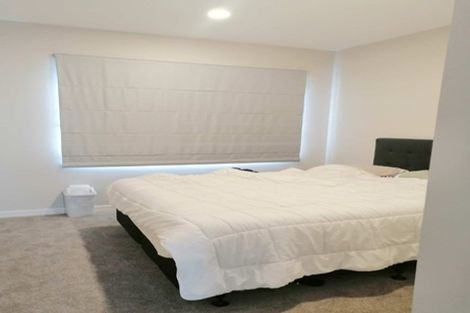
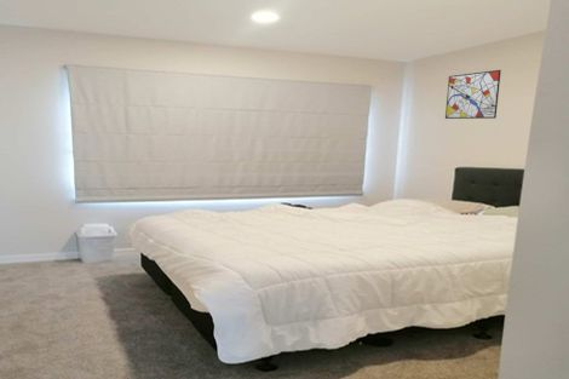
+ wall art (471, 96)
